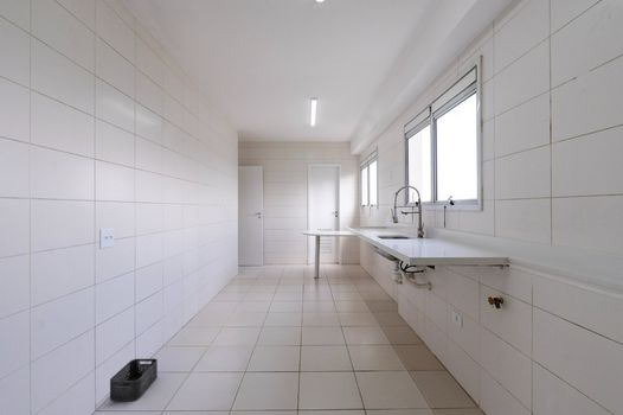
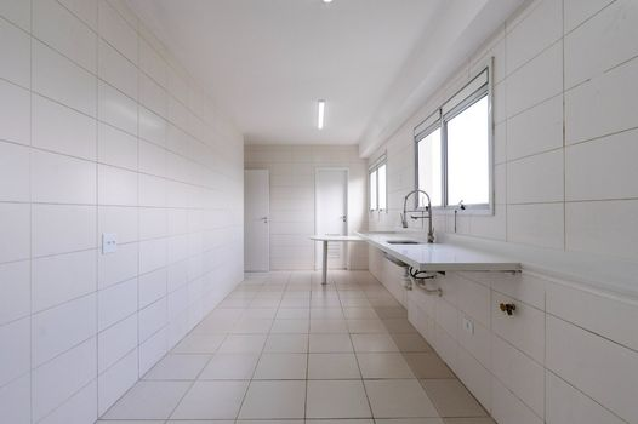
- storage bin (134, 378)
